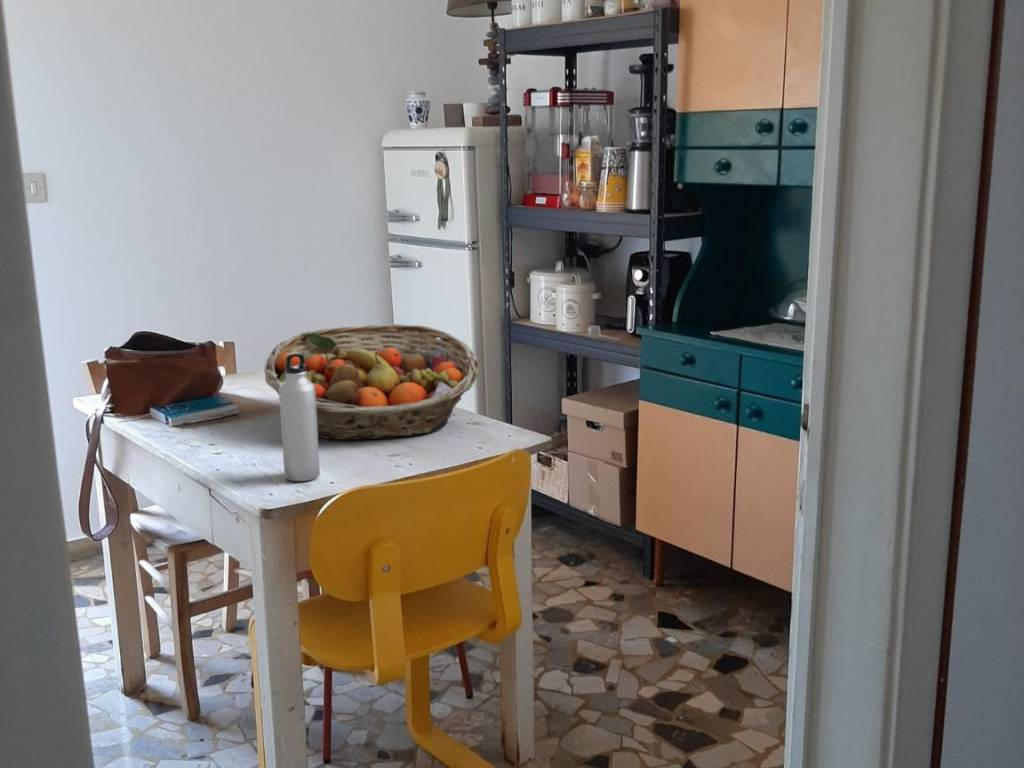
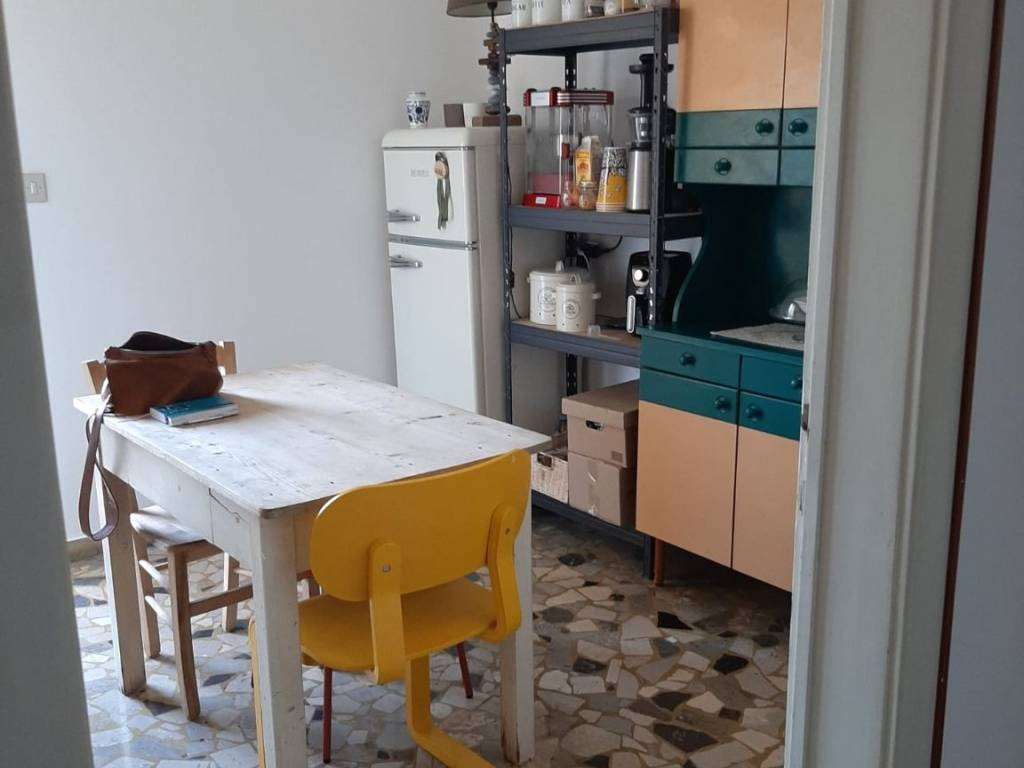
- water bottle (298, 415)
- fruit basket (373, 379)
